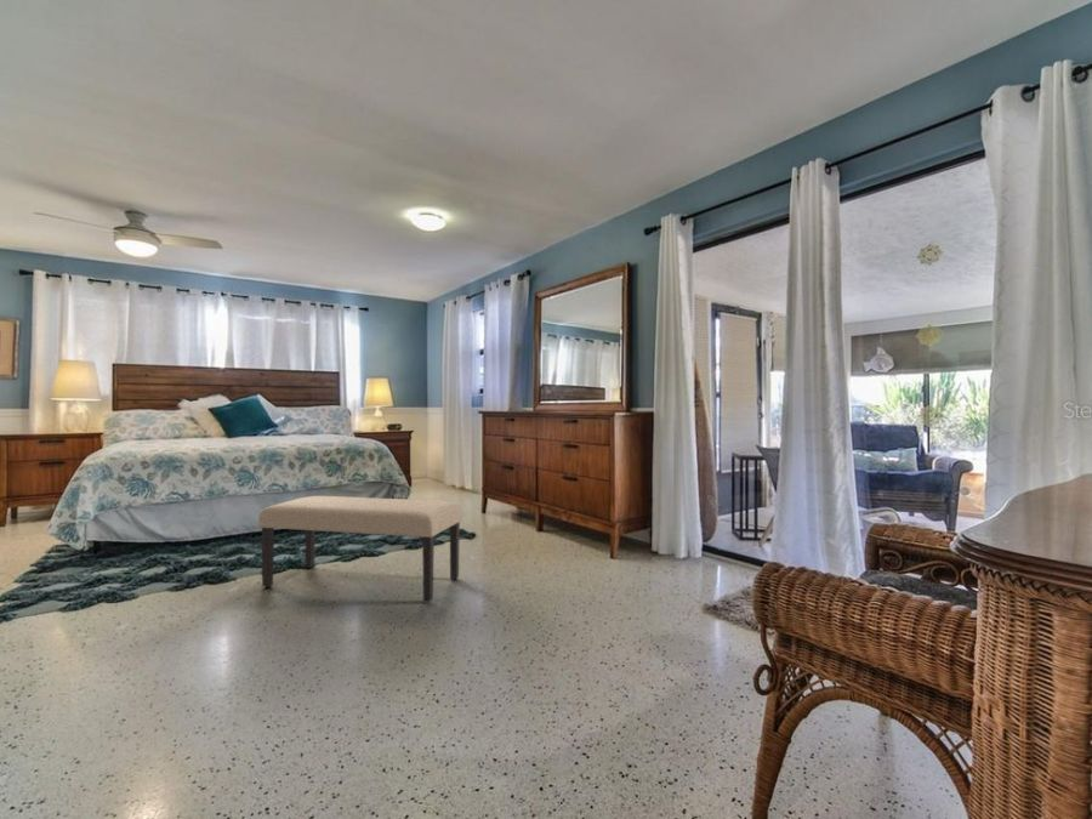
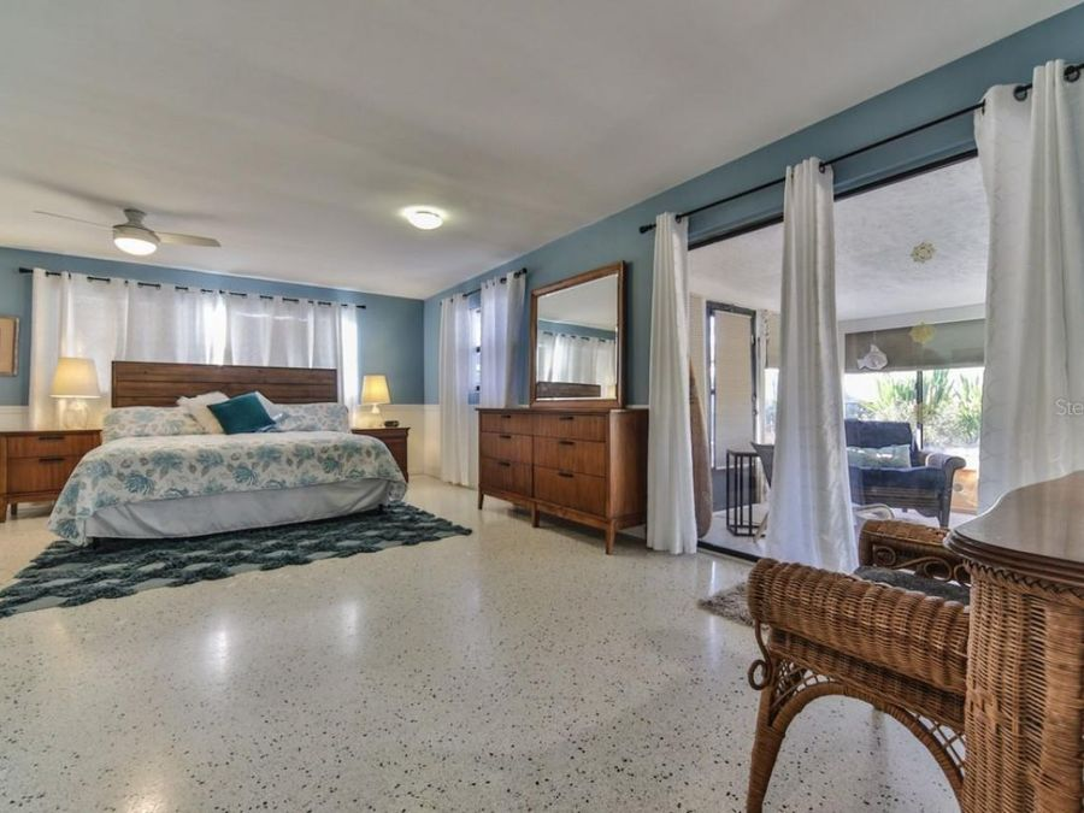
- bench (363, 533)
